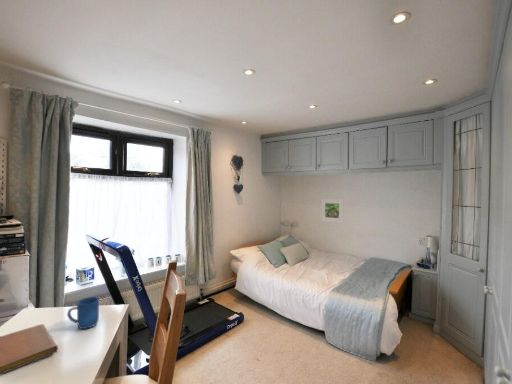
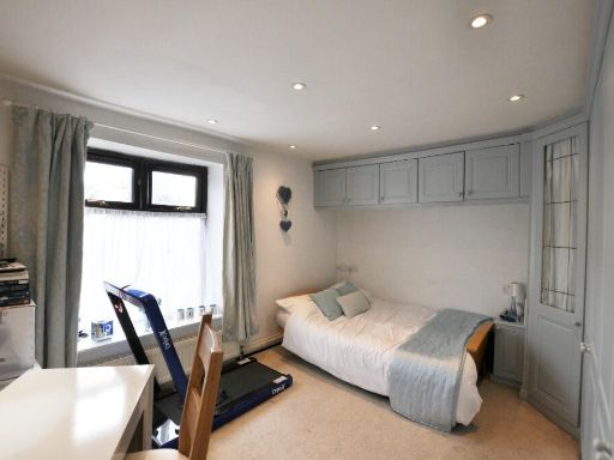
- notebook (23, 345)
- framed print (332, 210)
- mug (83, 314)
